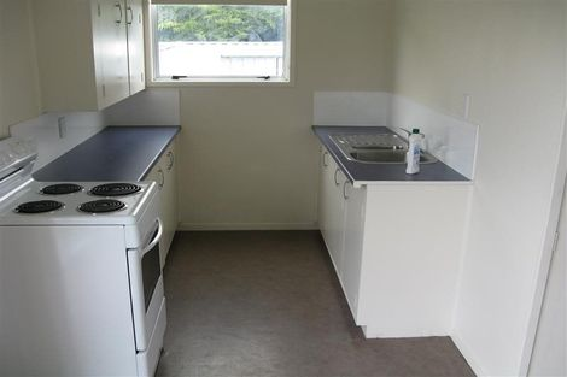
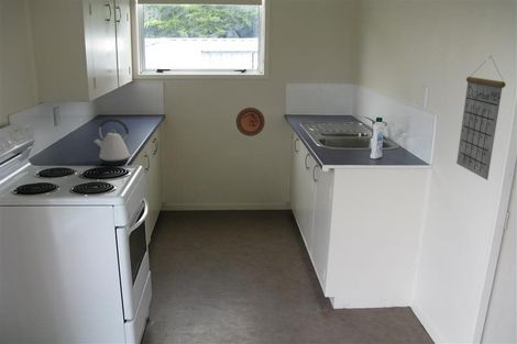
+ calendar (480, 115)
+ decorative plate (250, 121)
+ kettle (112, 141)
